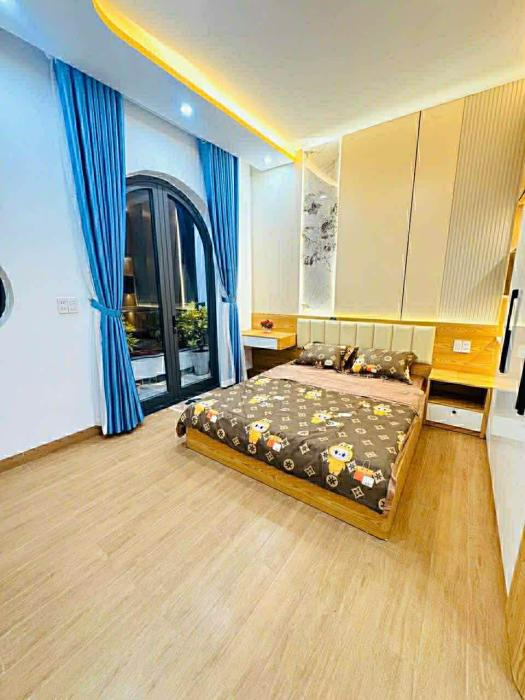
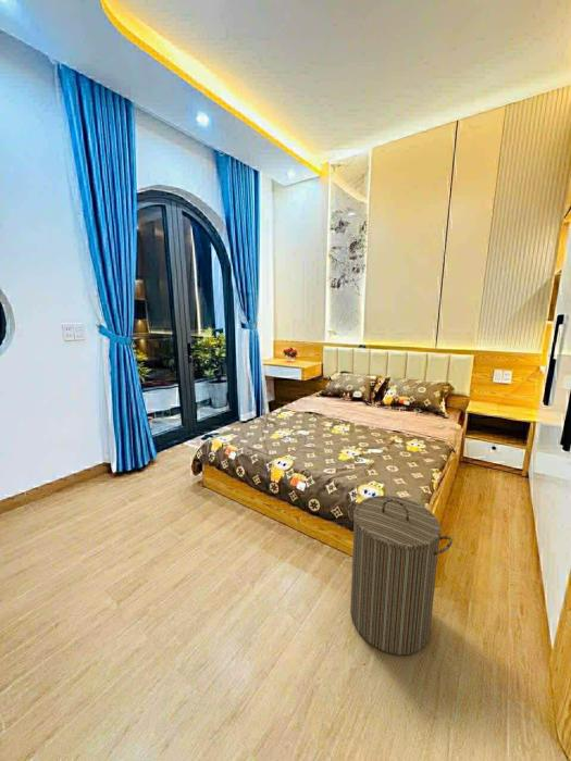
+ laundry hamper (393, 561)
